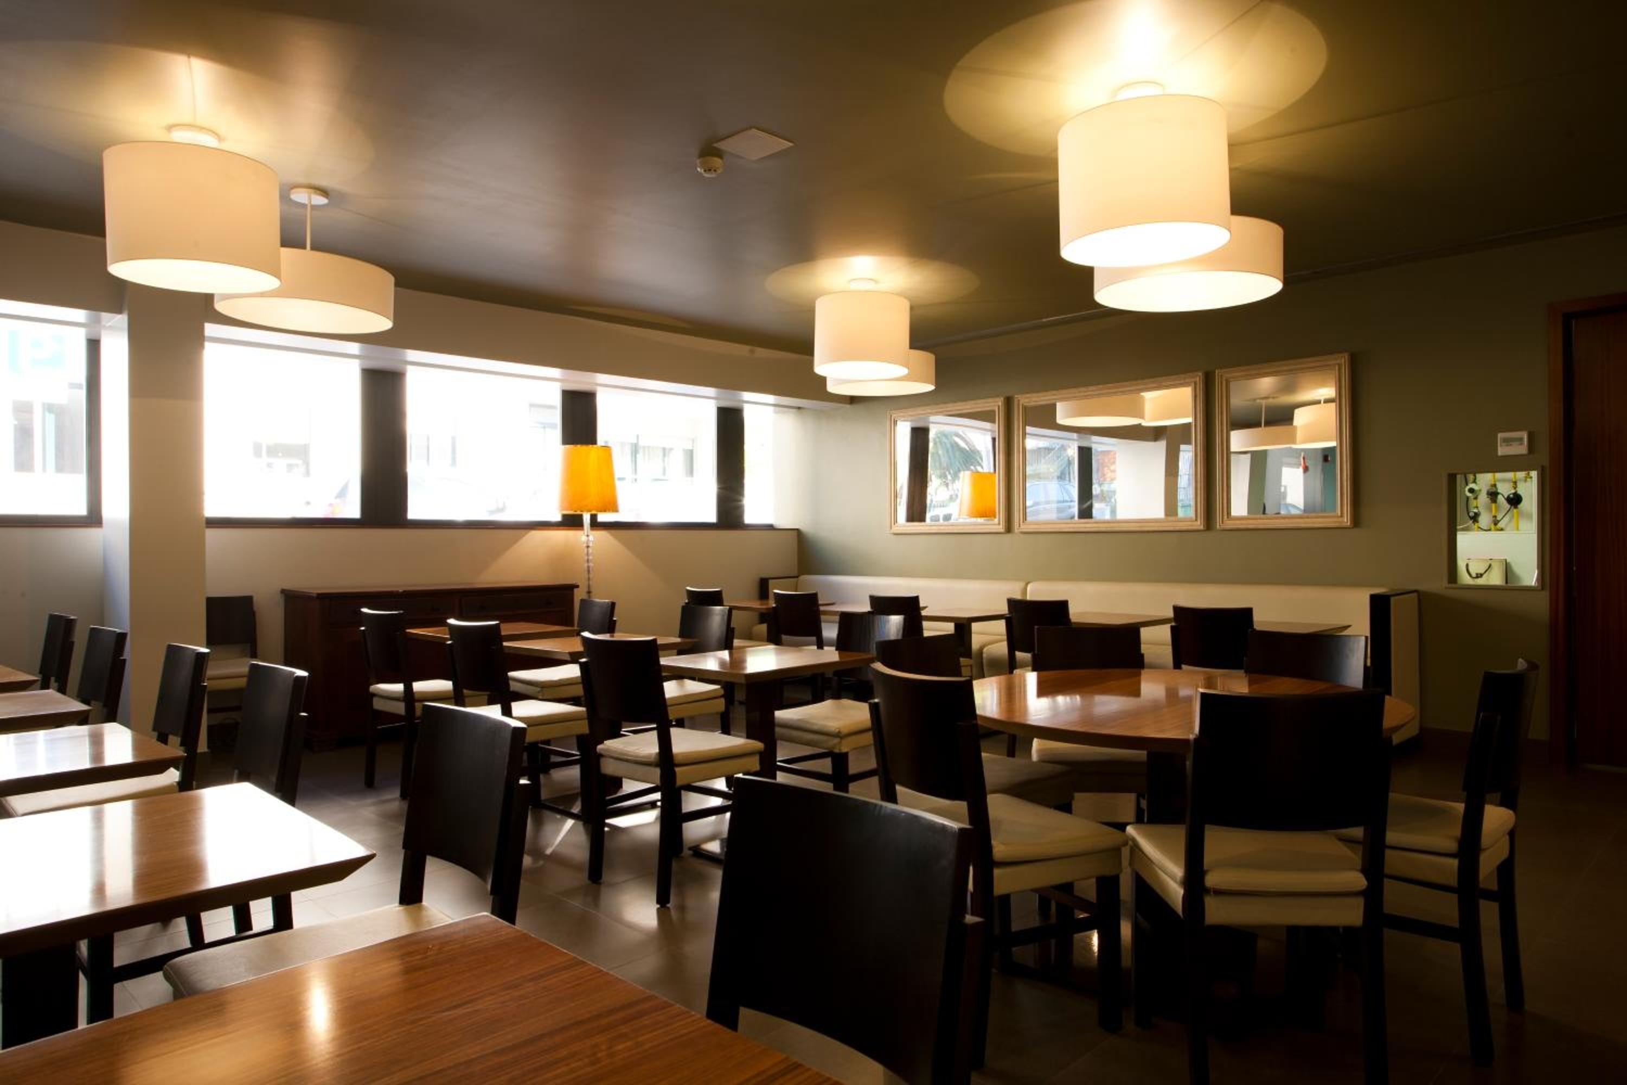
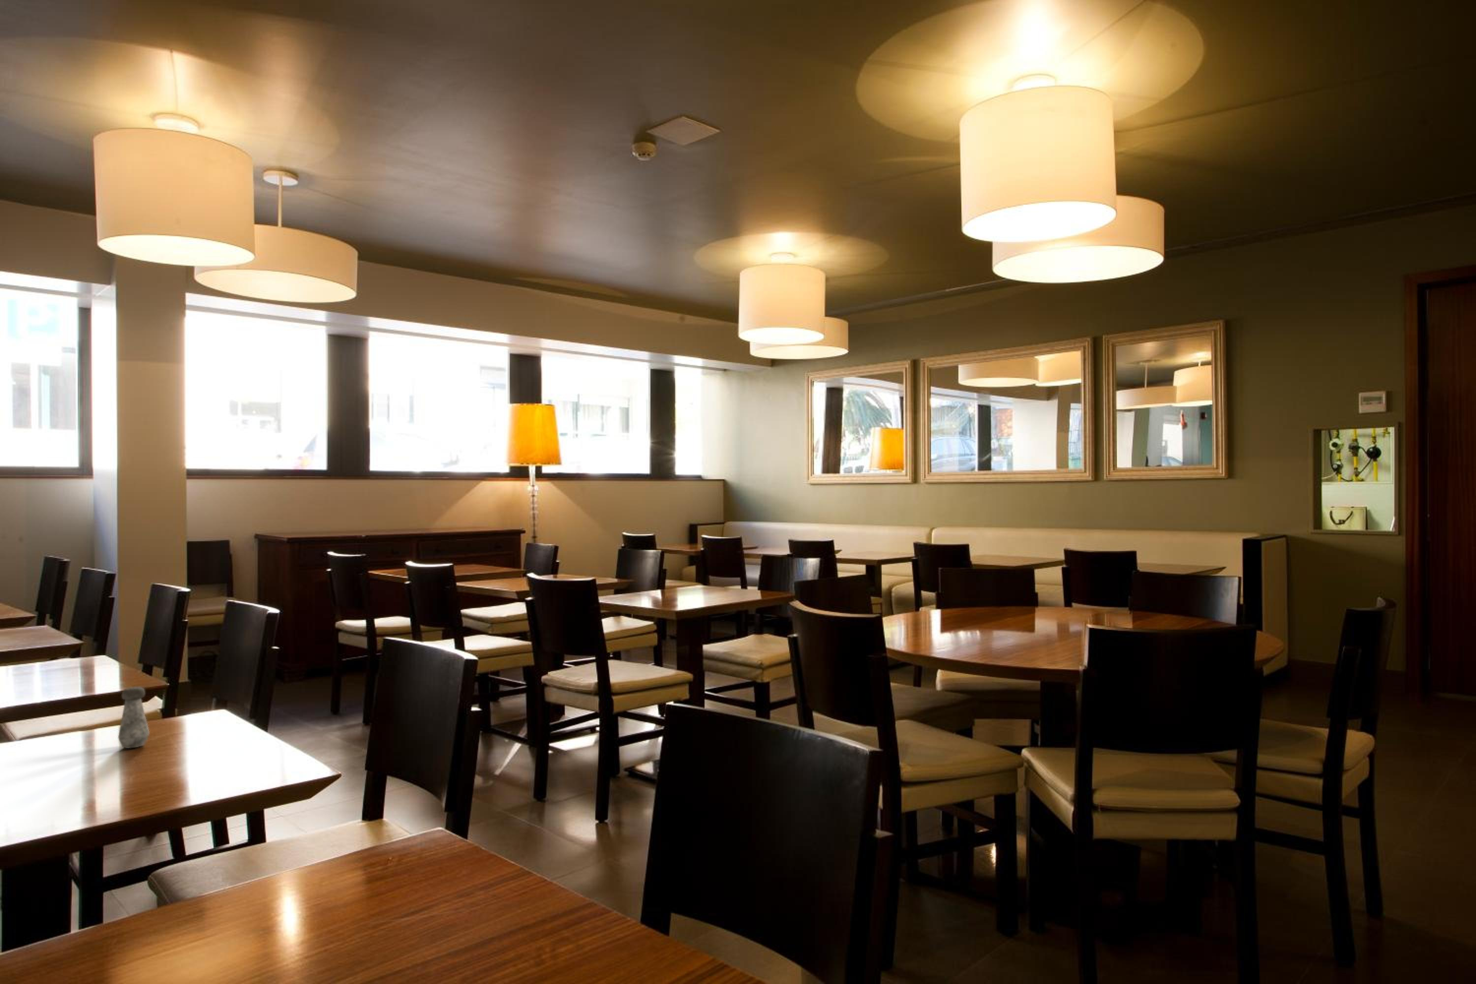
+ salt shaker (133, 716)
